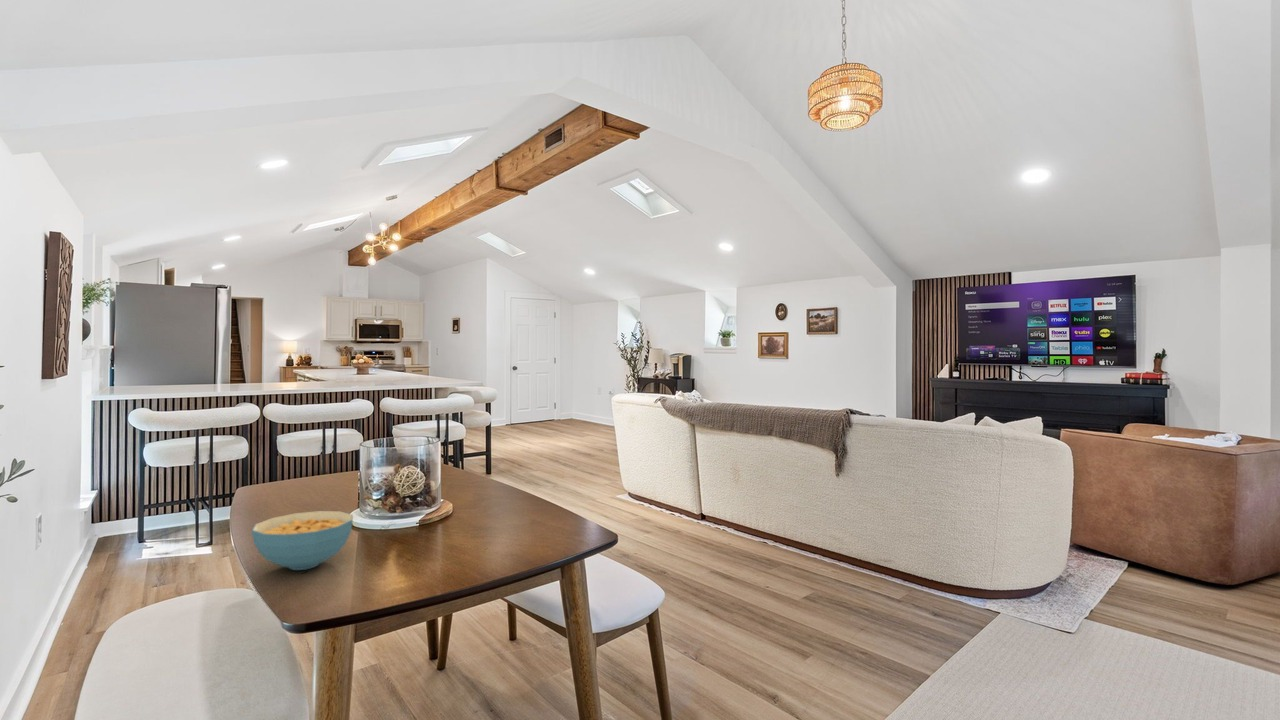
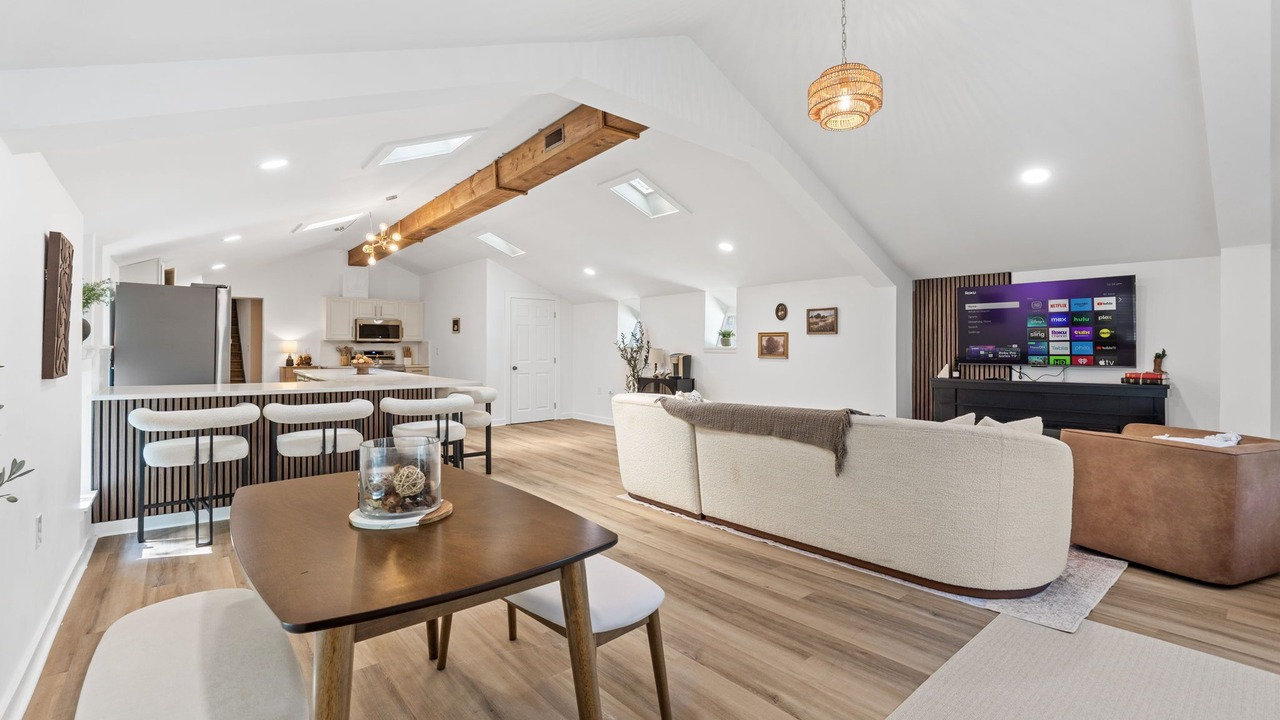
- cereal bowl (304, 543)
